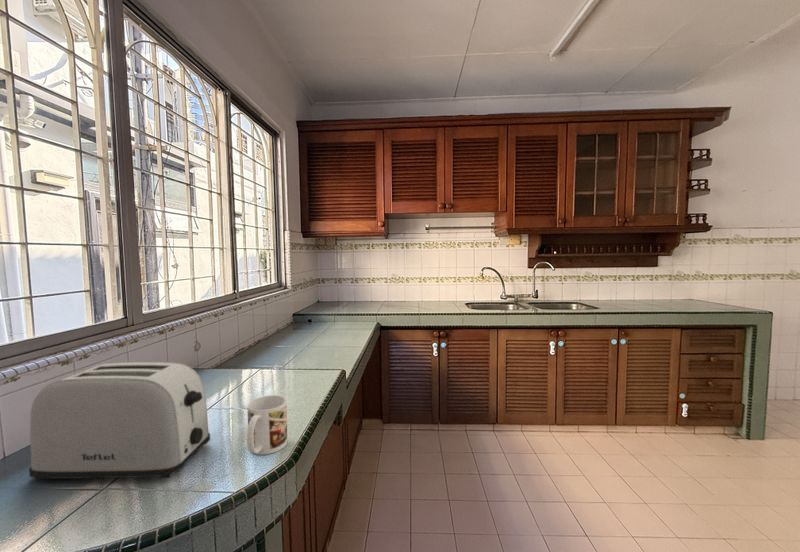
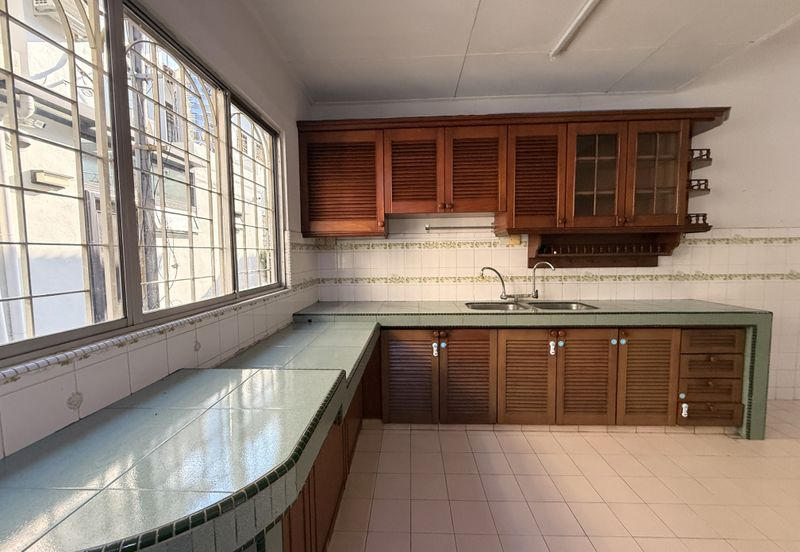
- toaster (128, 415)
- mug (263, 427)
